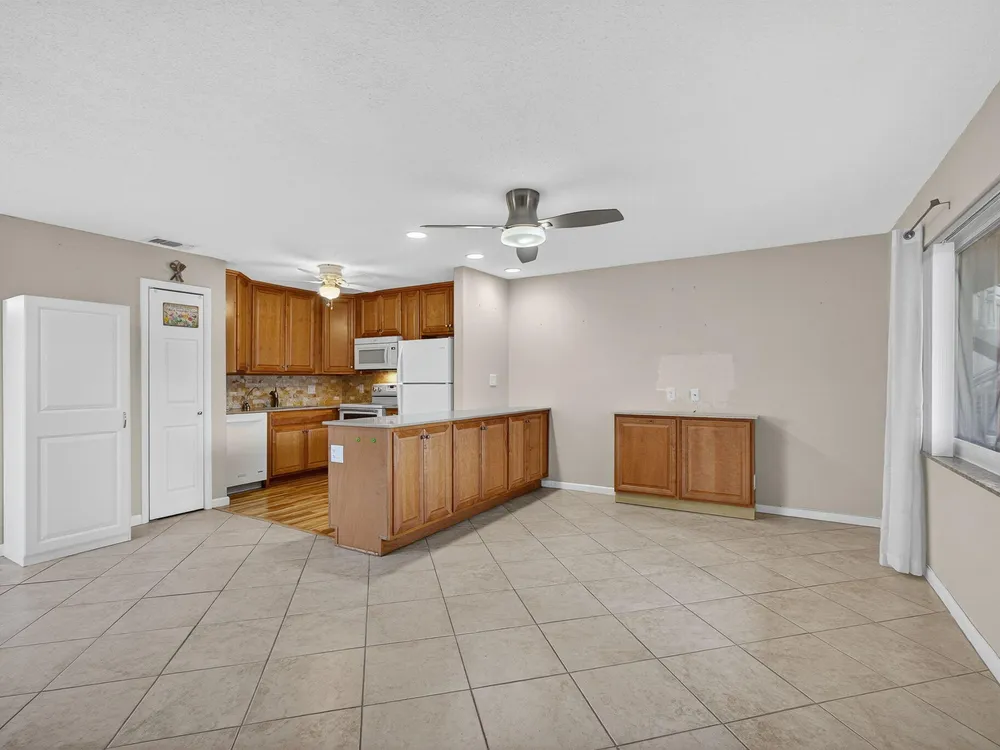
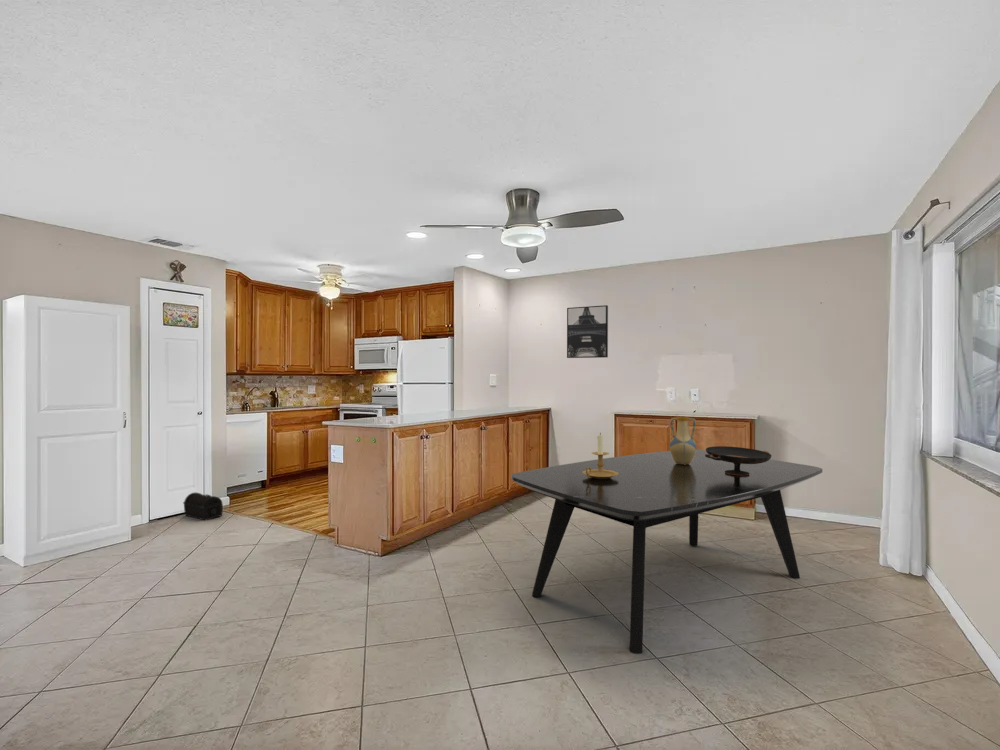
+ decorative bowl (737, 461)
+ treasure chest (204, 505)
+ wall art (587, 332)
+ vase (682, 440)
+ candle holder (600, 454)
+ dining table (669, 521)
